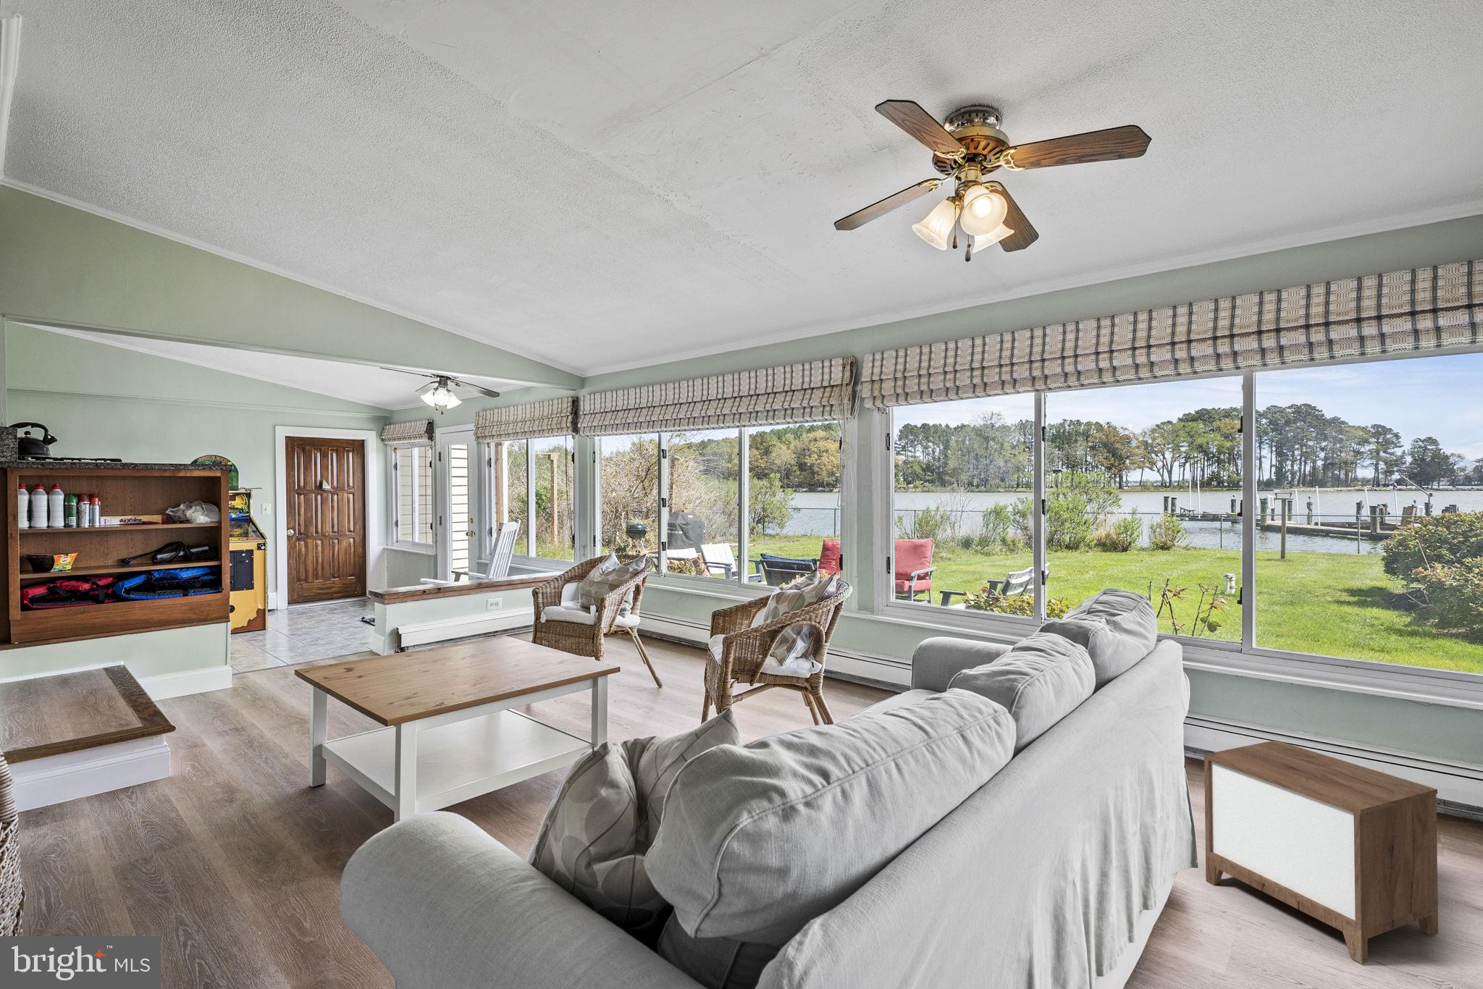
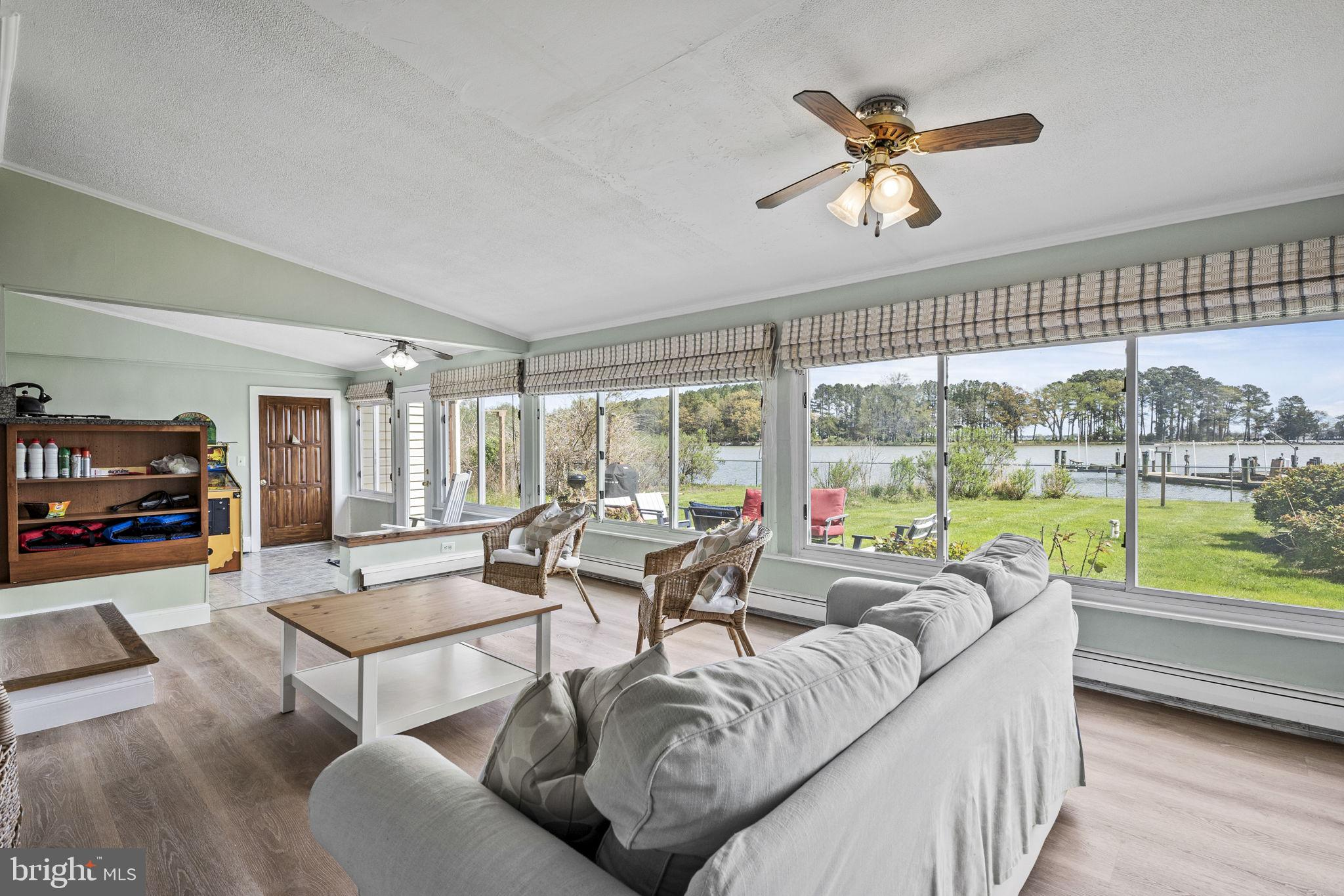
- nightstand (1313, 838)
